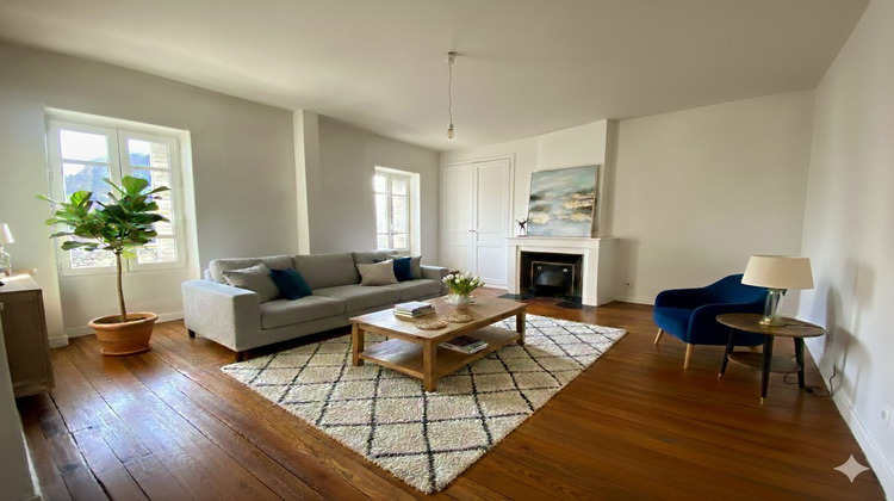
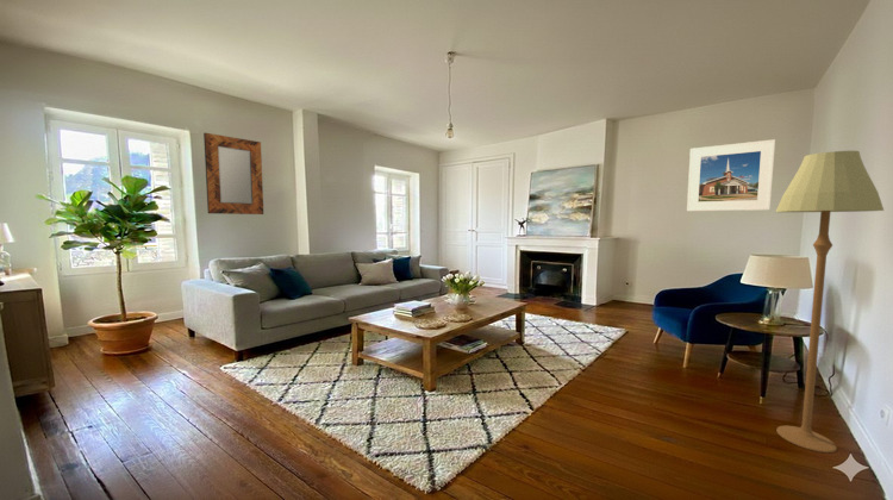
+ floor lamp (817, 301)
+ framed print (727, 177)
+ home mirror (235, 176)
